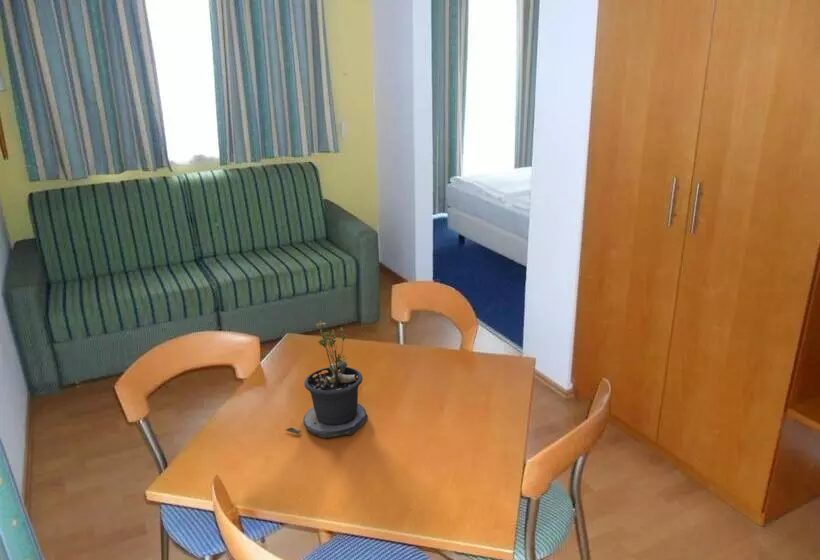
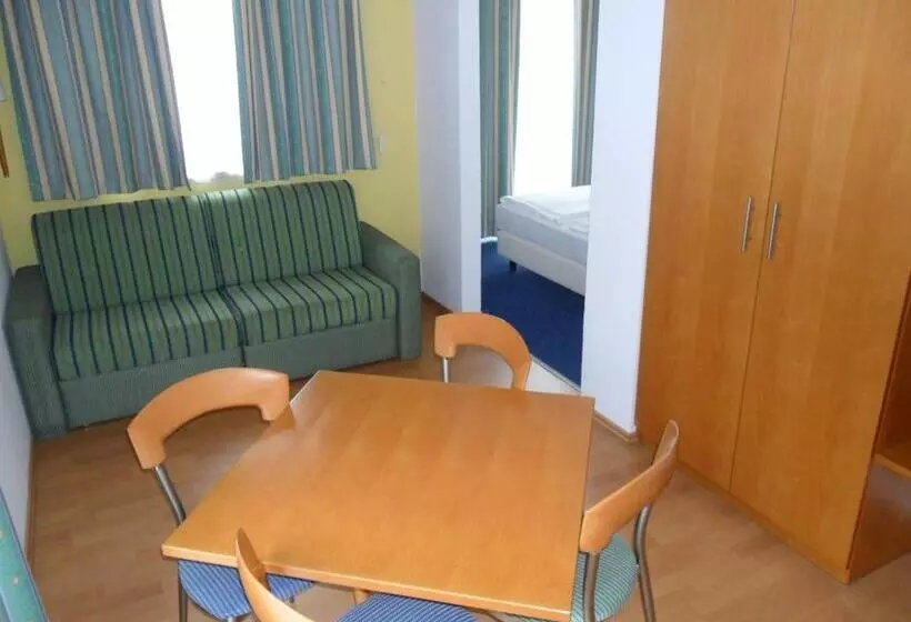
- potted plant (329, 370)
